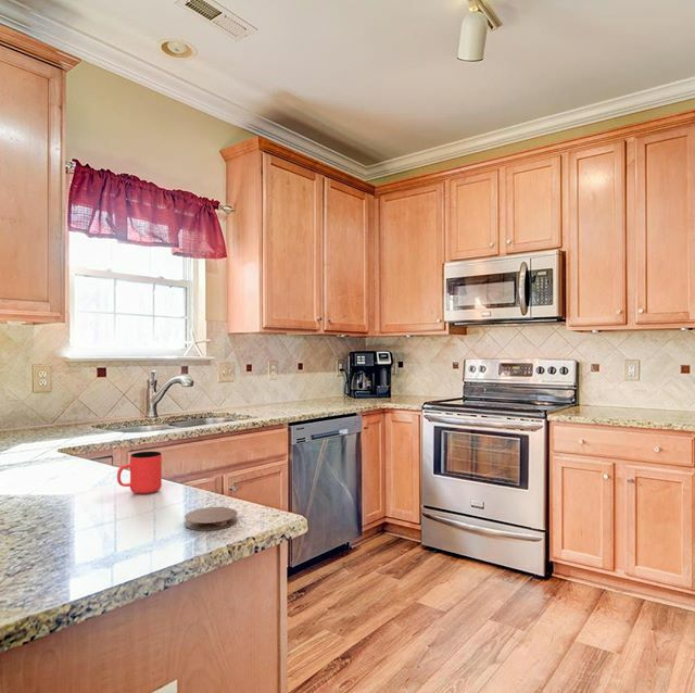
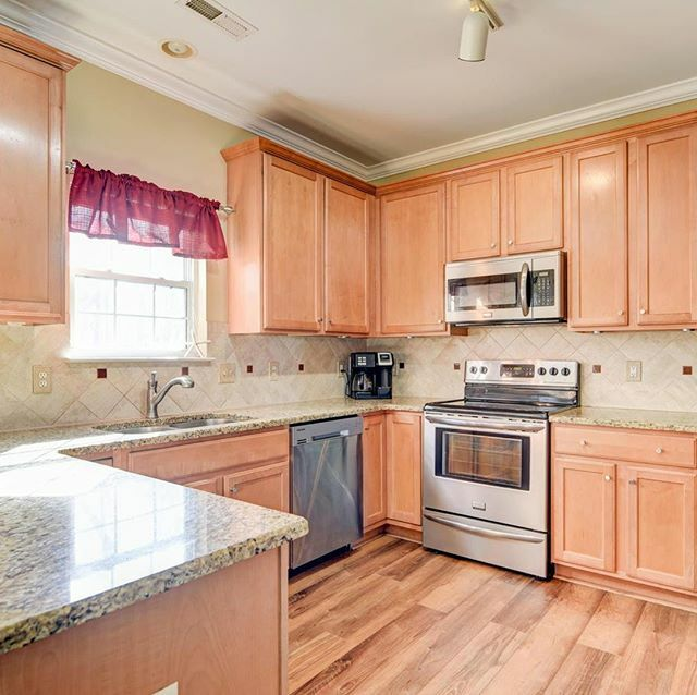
- coaster (211, 517)
- cup (139, 472)
